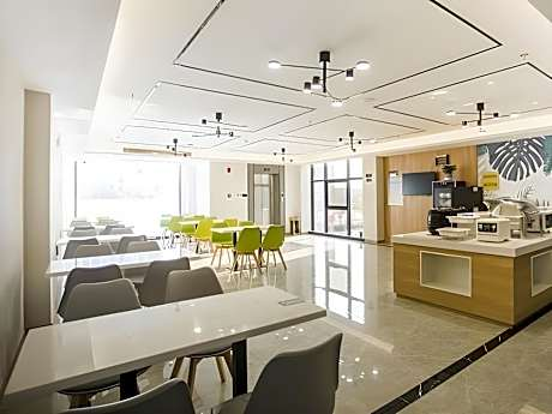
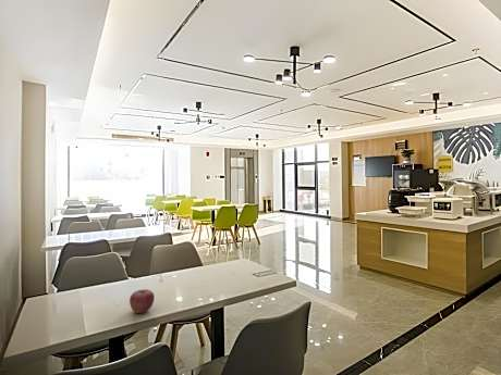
+ apple (142, 301)
